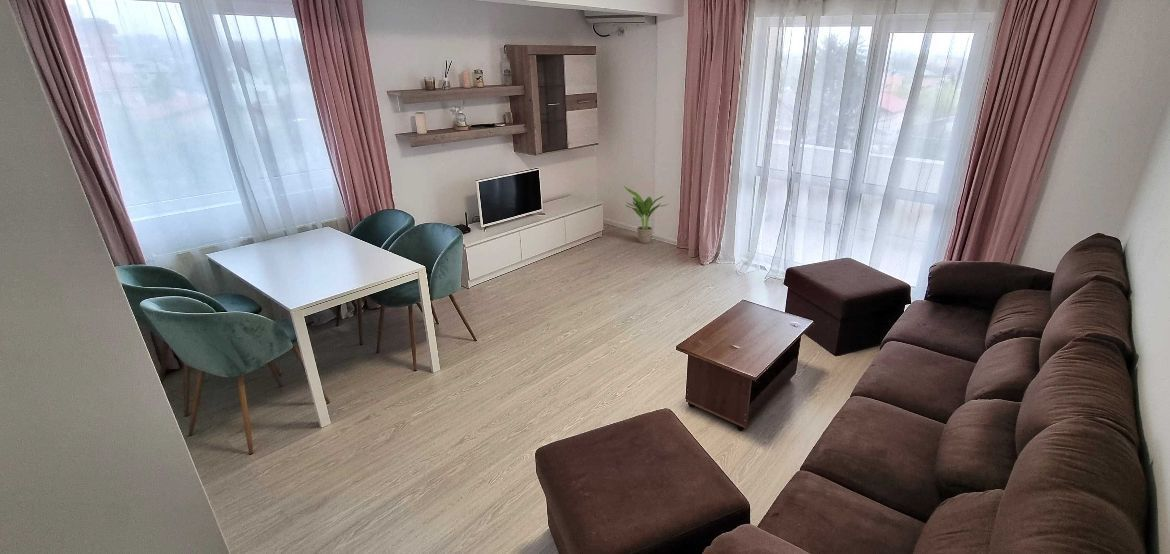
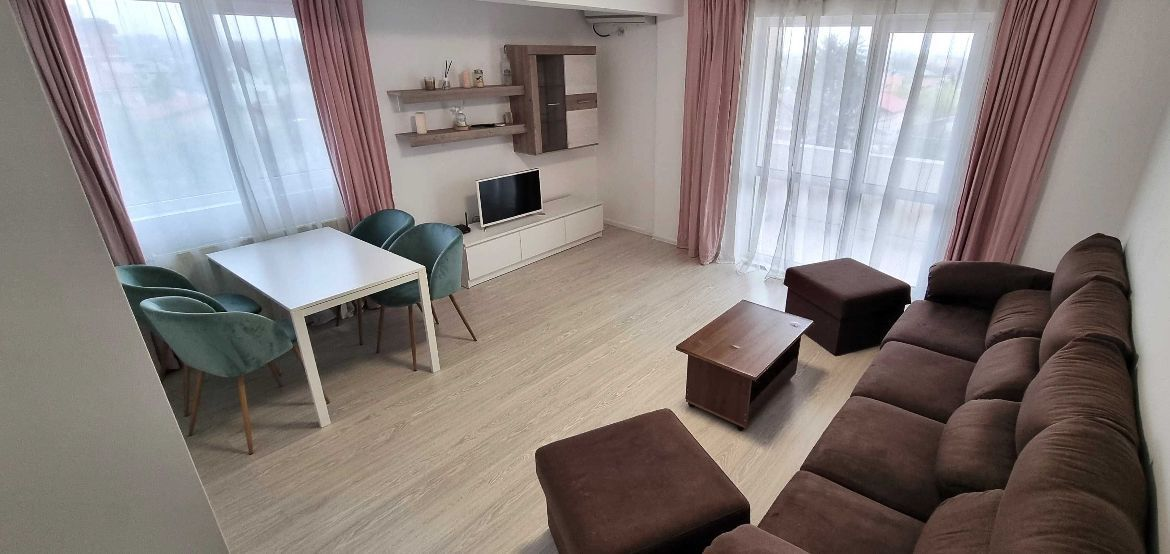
- potted plant (642, 215)
